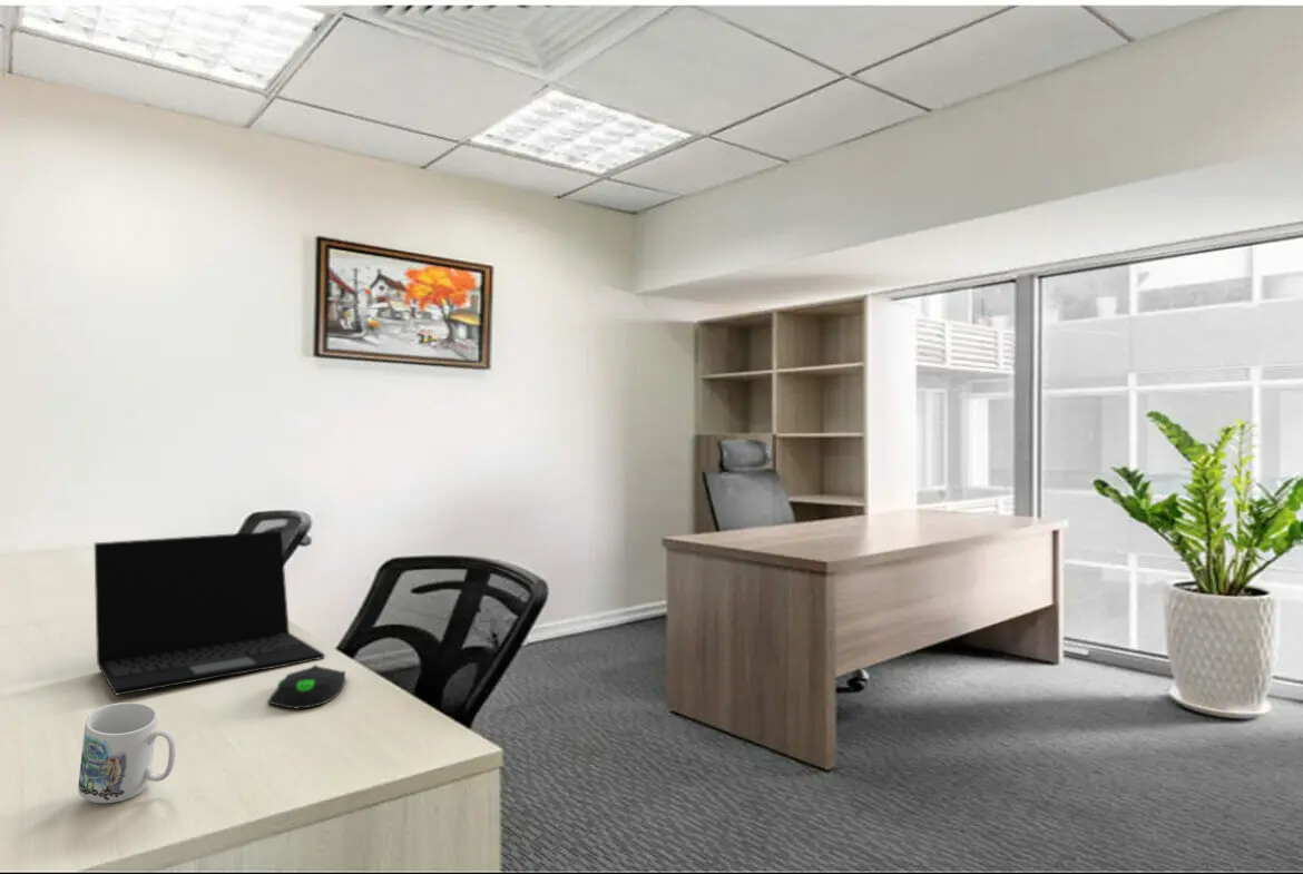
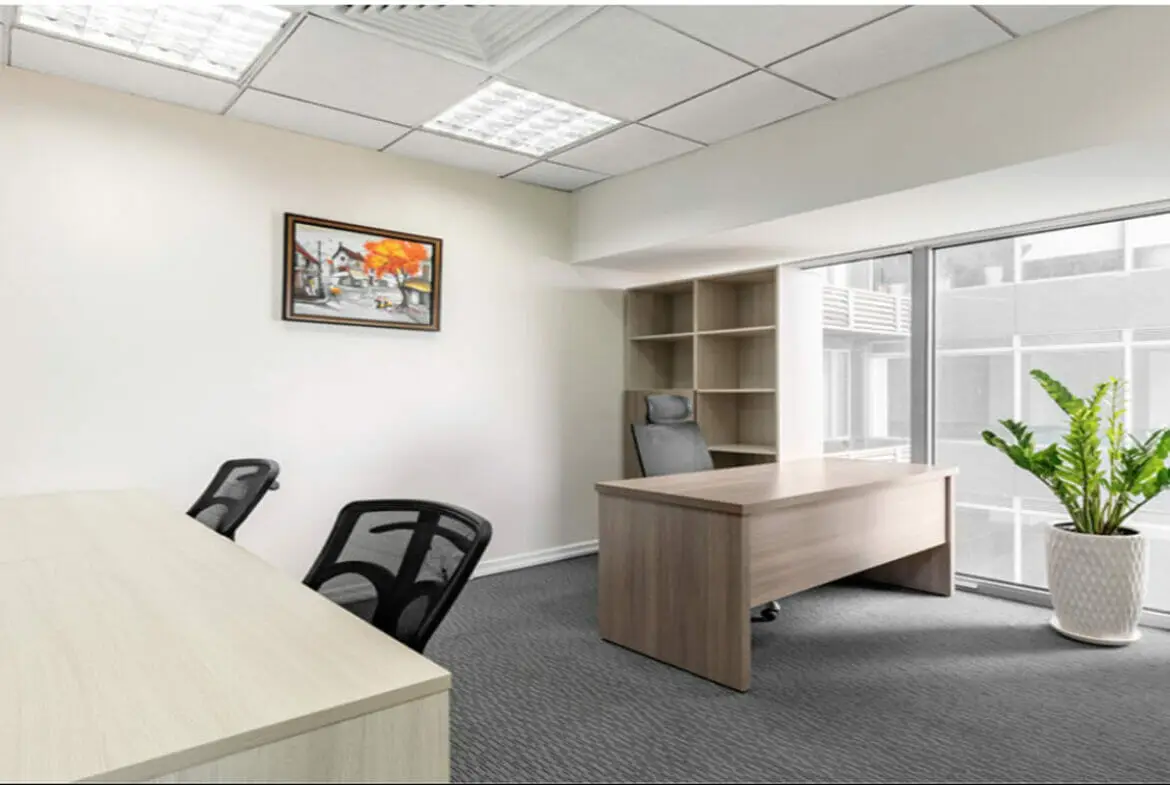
- laptop (209, 601)
- mug (130, 749)
- computer mouse (306, 680)
